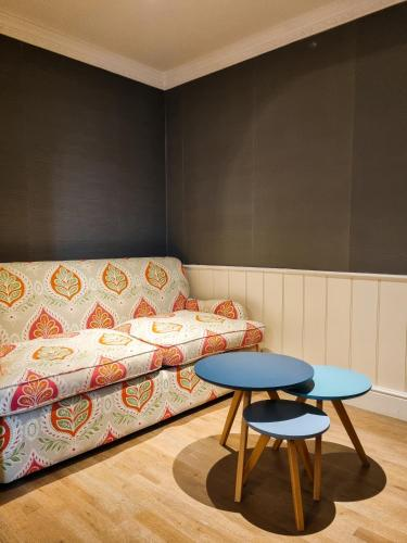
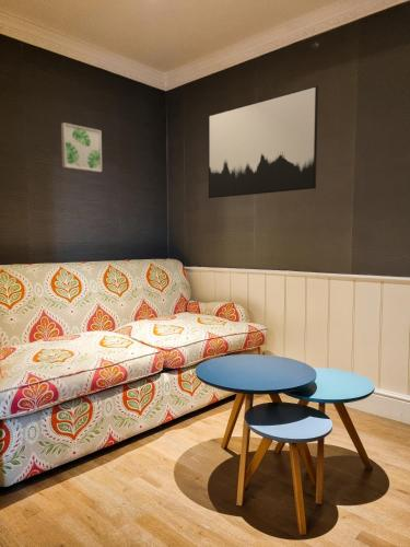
+ wall art (82, 148)
+ wall art (257, 148)
